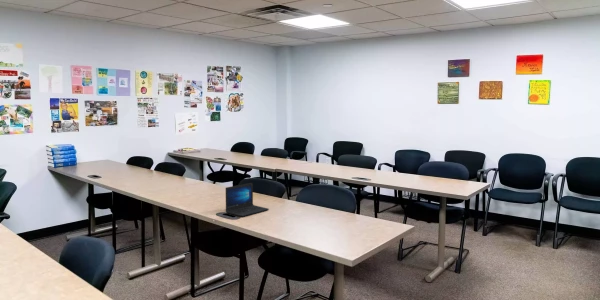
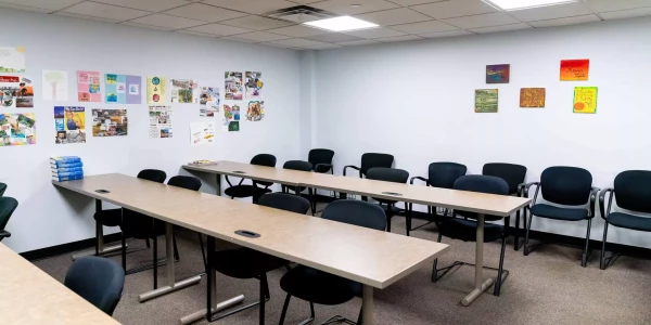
- laptop (247, 198)
